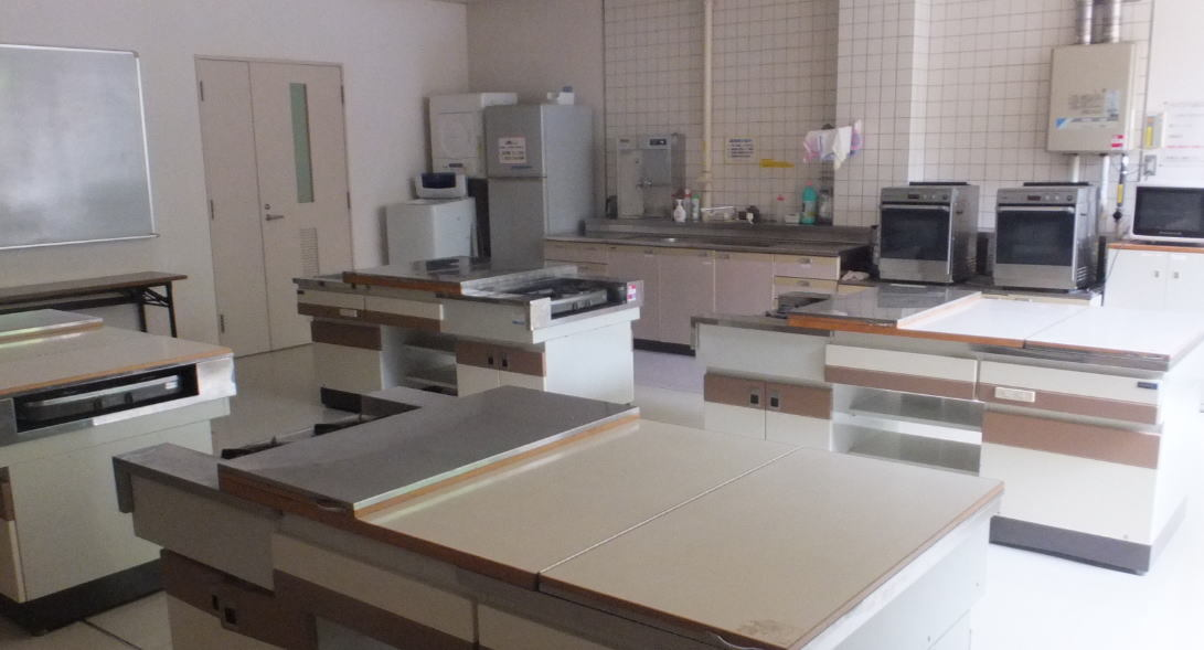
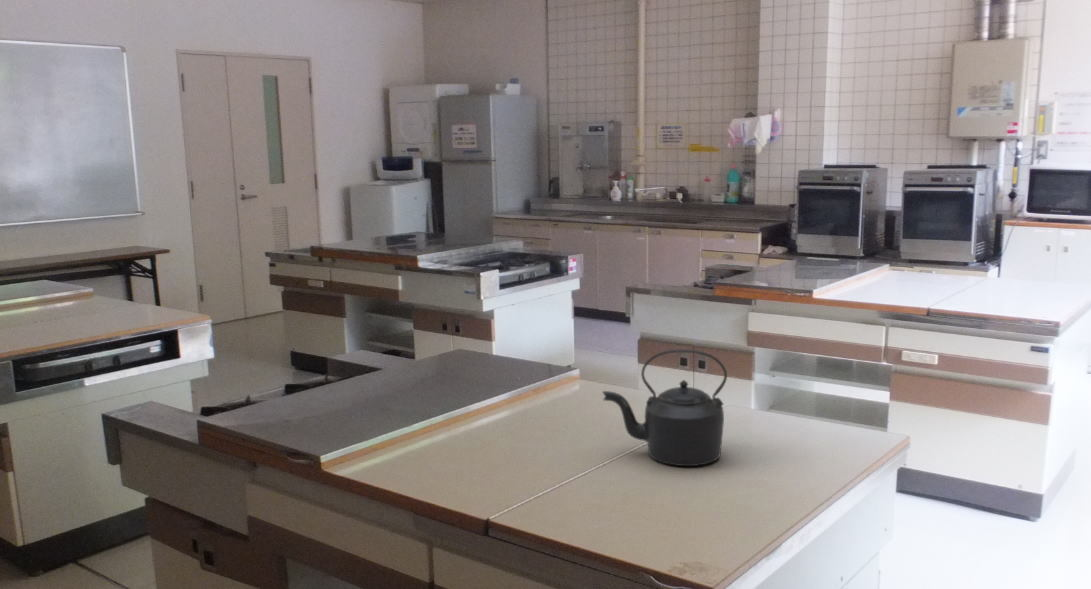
+ kettle (663, 401)
